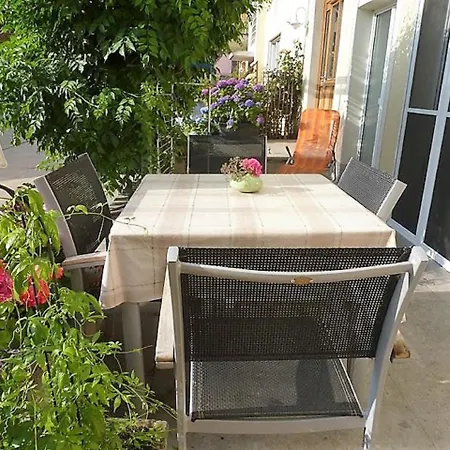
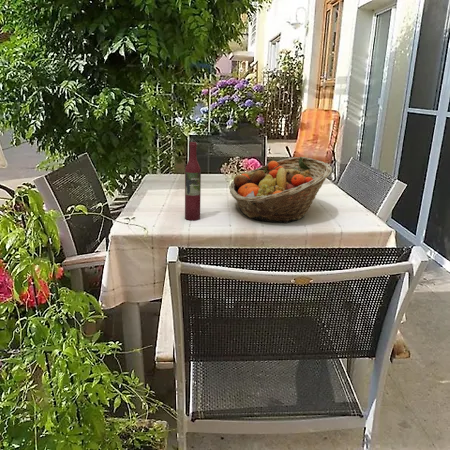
+ fruit basket (278, 186)
+ wine bottle (192, 181)
